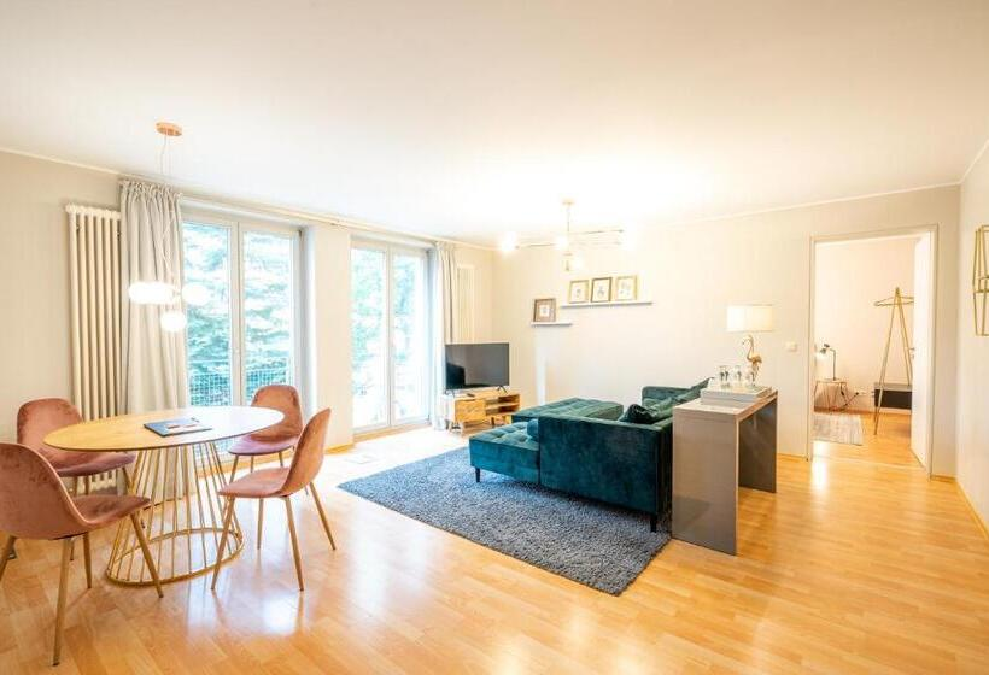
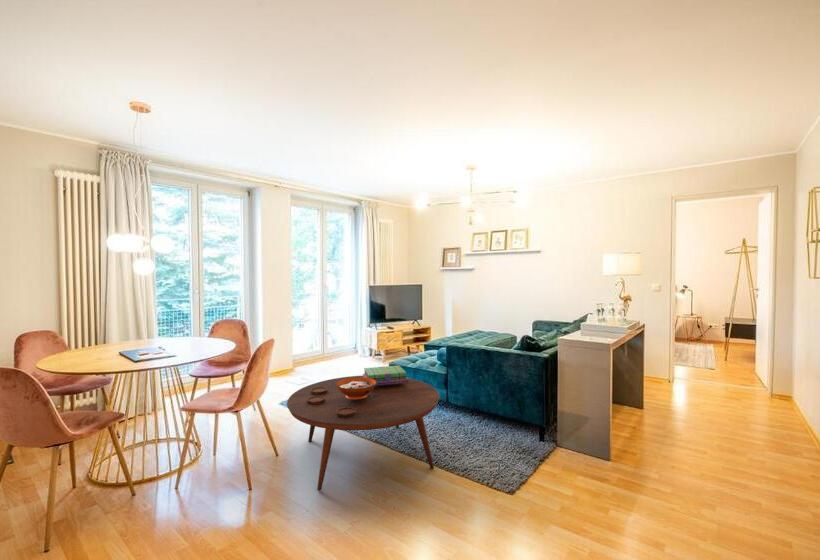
+ stack of books (384, 377)
+ coffee table (365, 422)
+ decorative bowl (356, 391)
